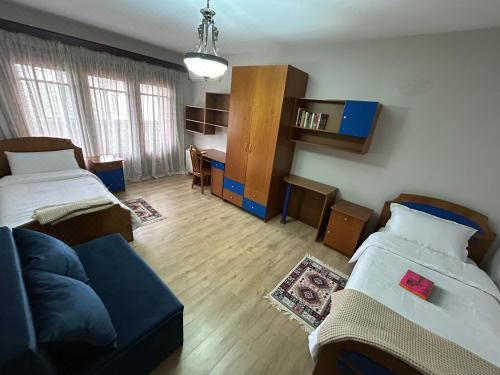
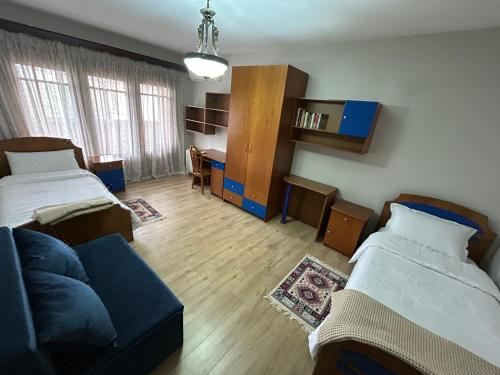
- hardback book (416, 283)
